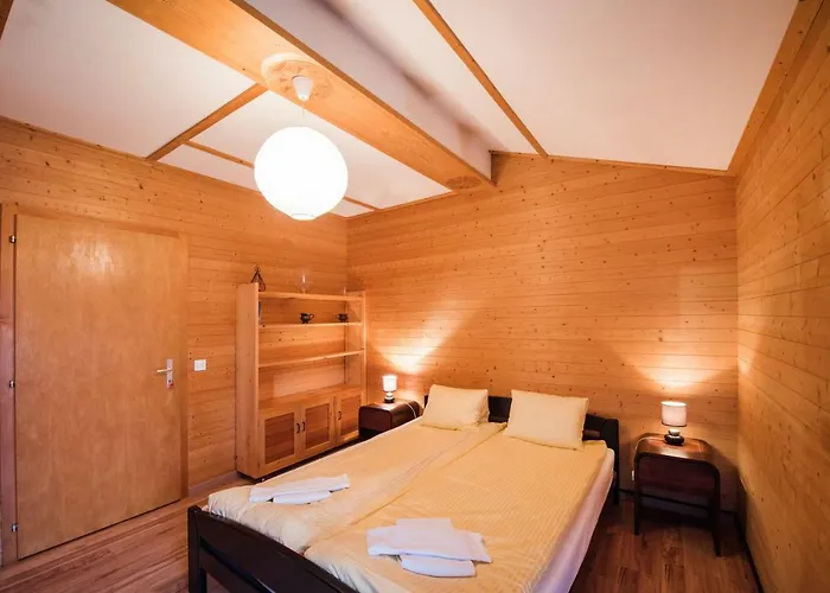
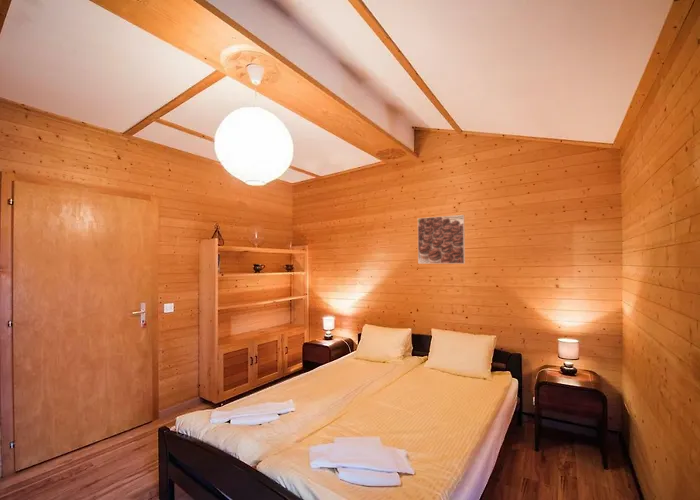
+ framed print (440, 240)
